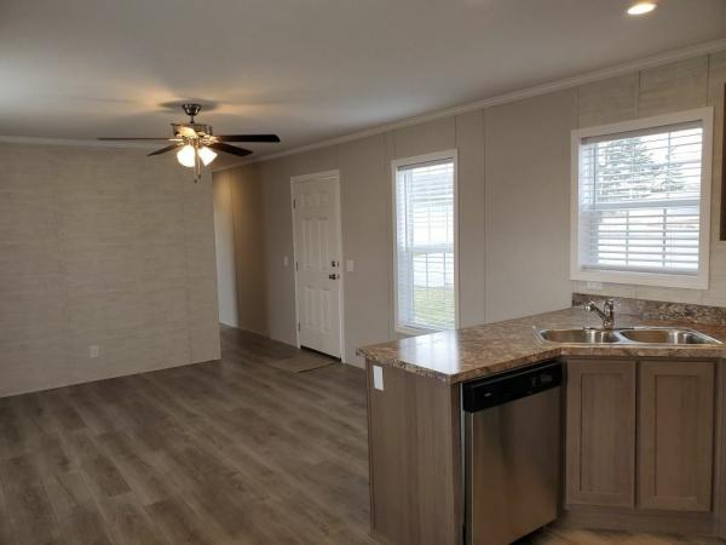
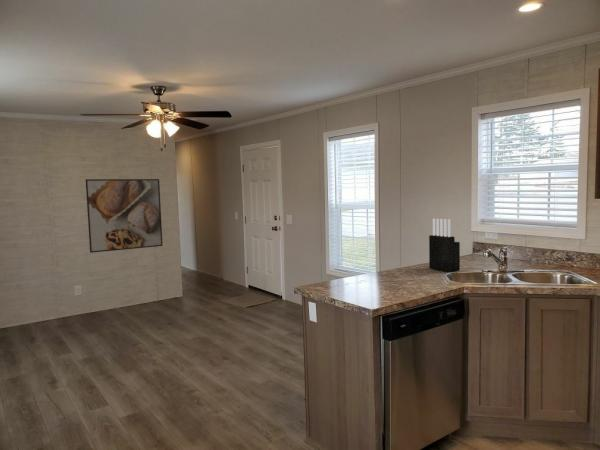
+ knife block (445, 244)
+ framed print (126, 214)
